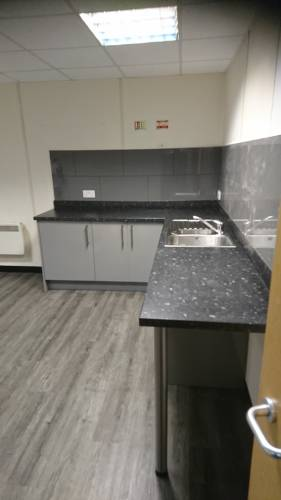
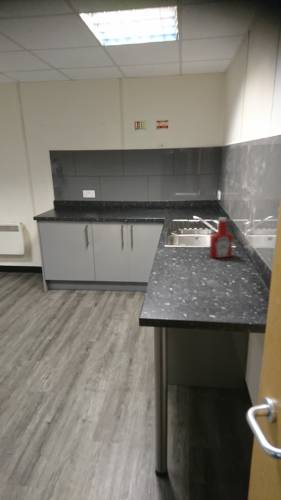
+ soap bottle (221, 237)
